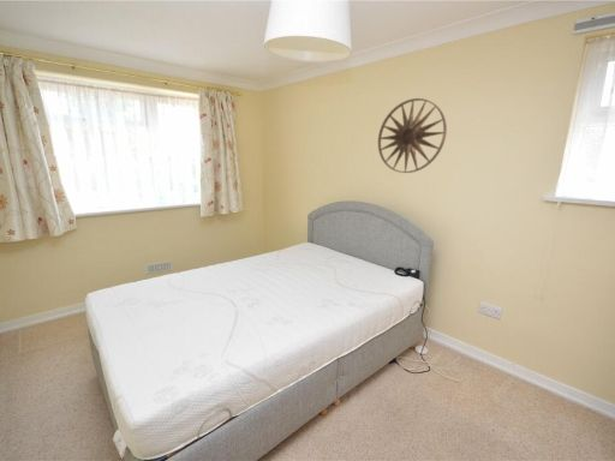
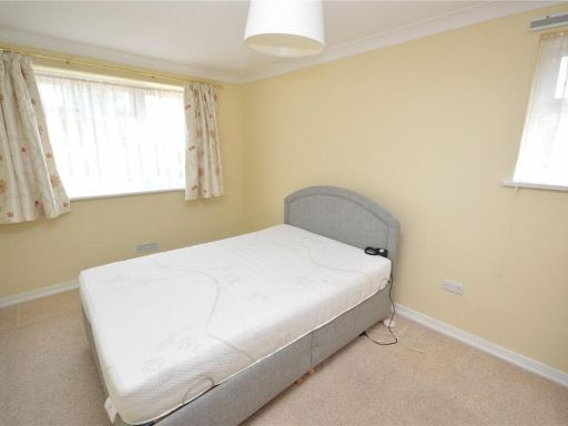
- wall art (408, 136)
